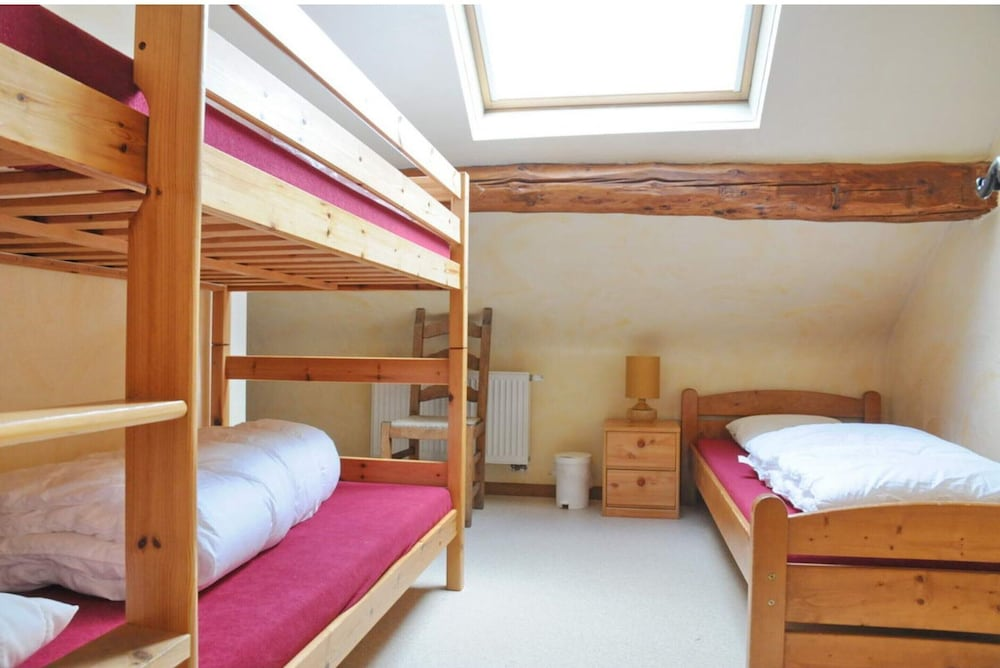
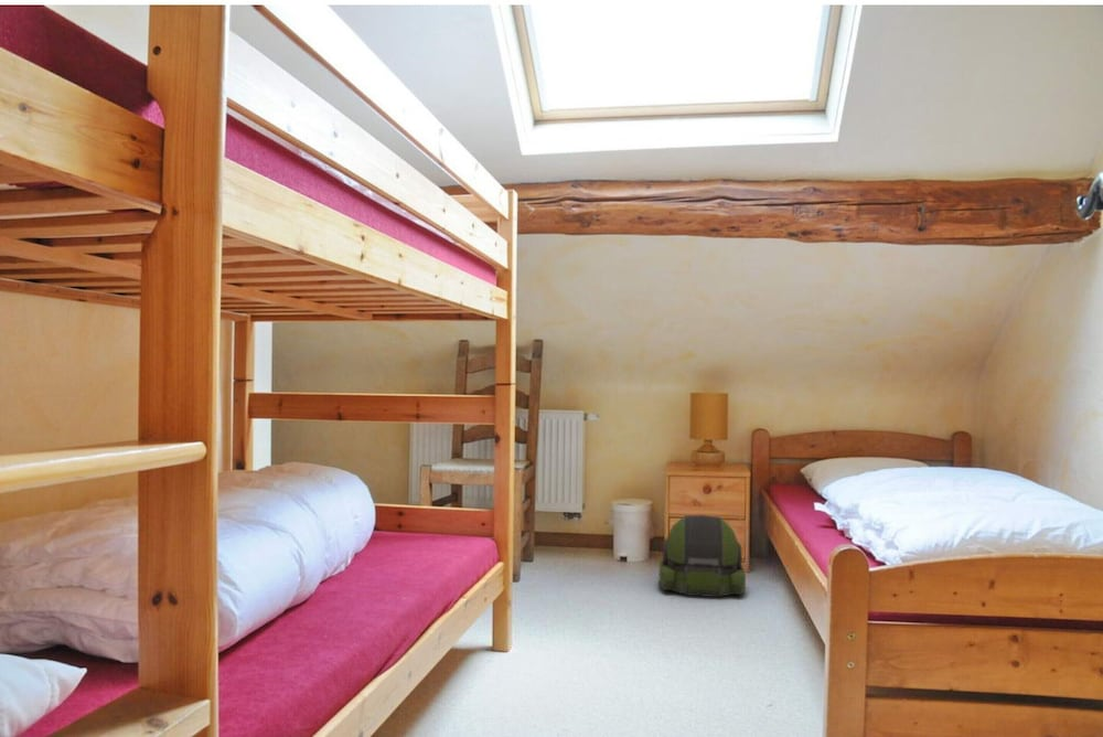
+ backpack (700, 547)
